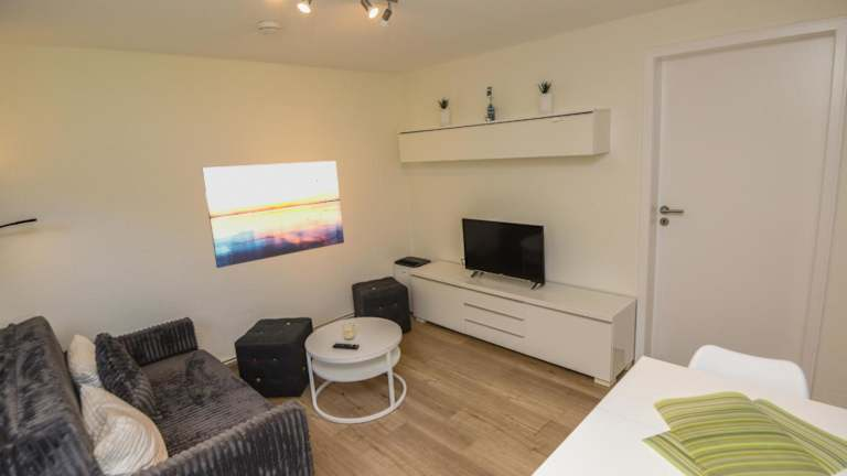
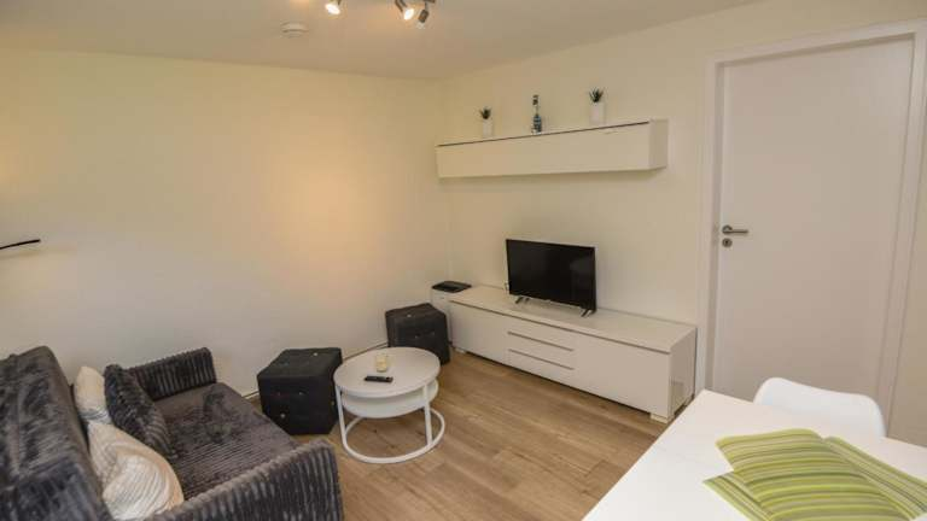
- wall art (280, 209)
